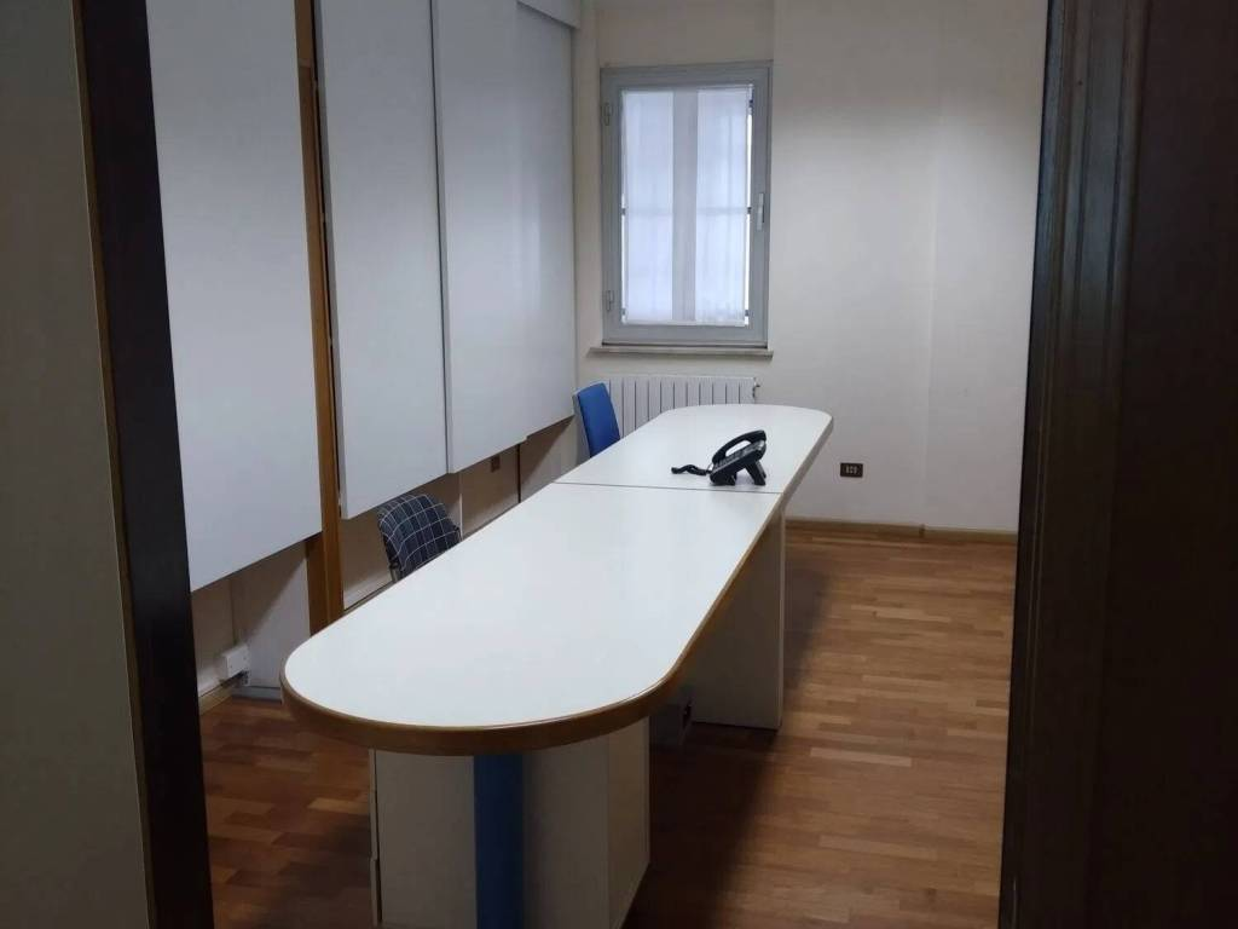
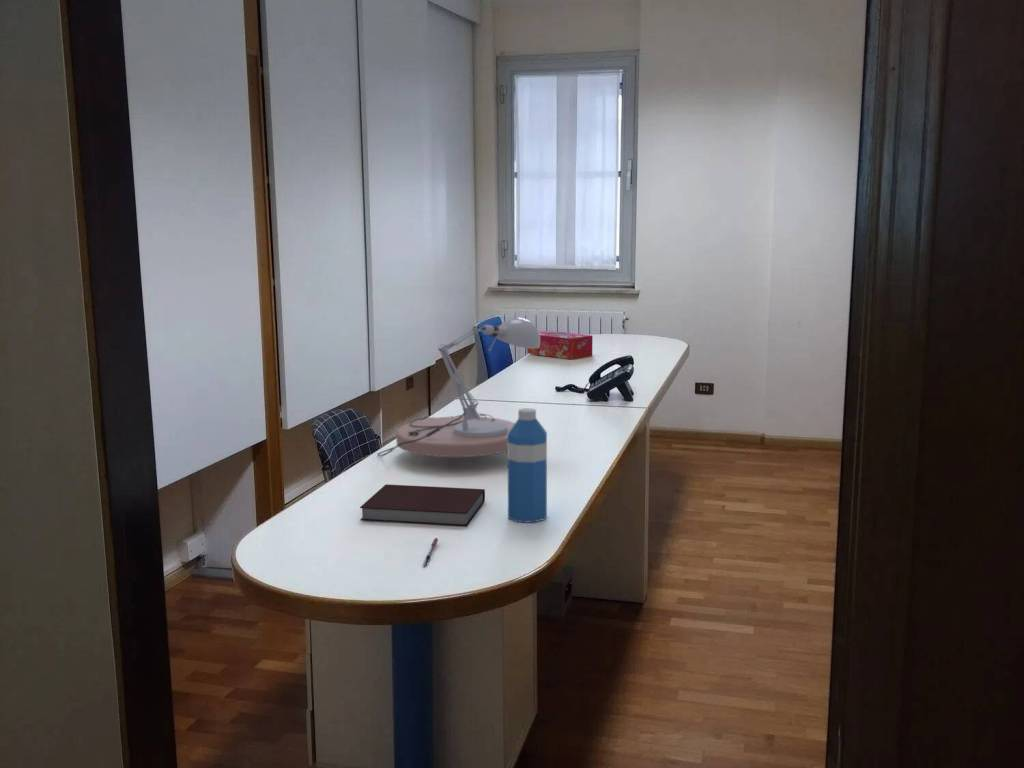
+ pen (430, 551)
+ tissue box (559, 344)
+ water bottle (527, 463)
+ notebook (424, 504)
+ desk lamp (457, 387)
